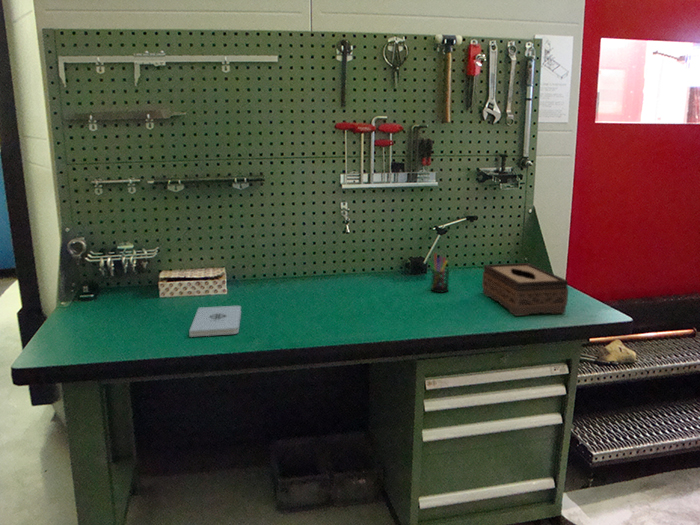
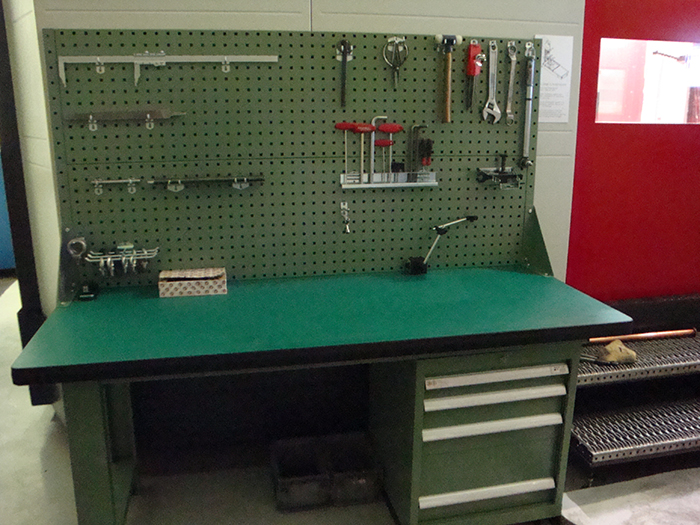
- notepad (217, 319)
- pen holder (437, 272)
- tissue box (522, 287)
